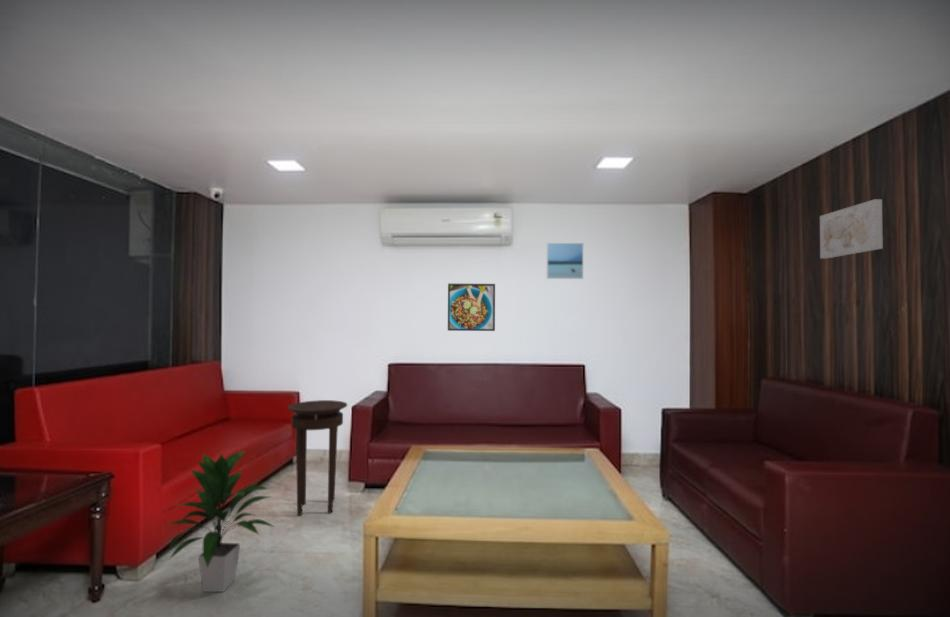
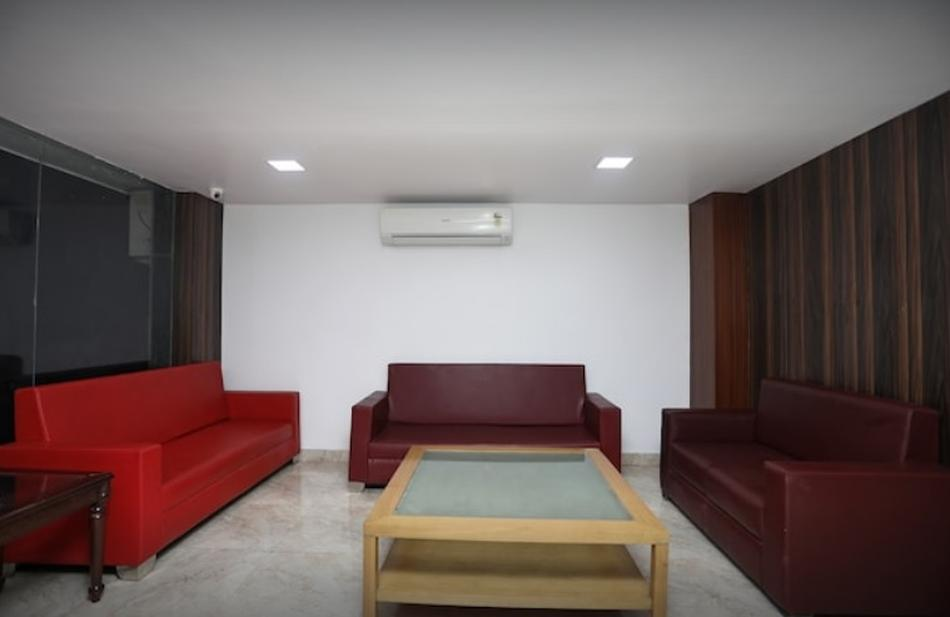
- wall art (848, 231)
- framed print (471, 307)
- indoor plant (217, 516)
- stool (305, 456)
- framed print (564, 260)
